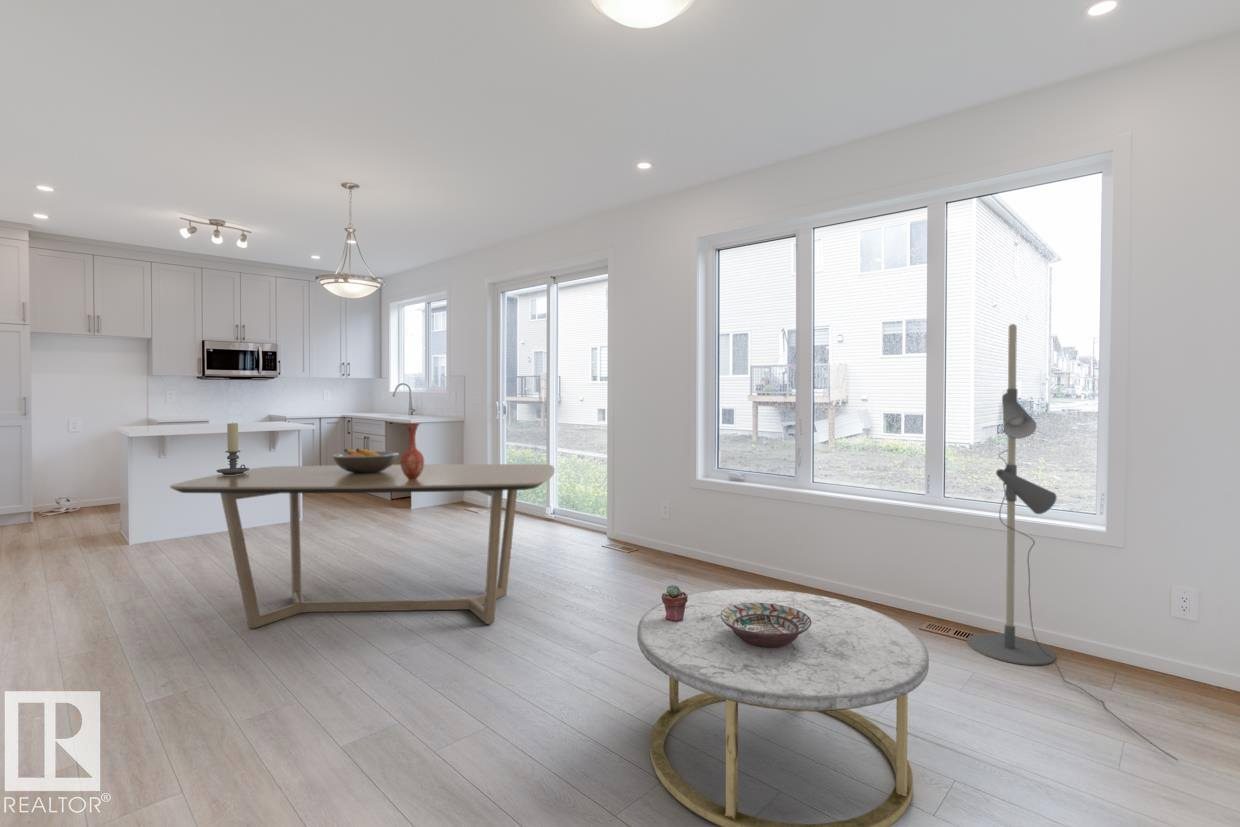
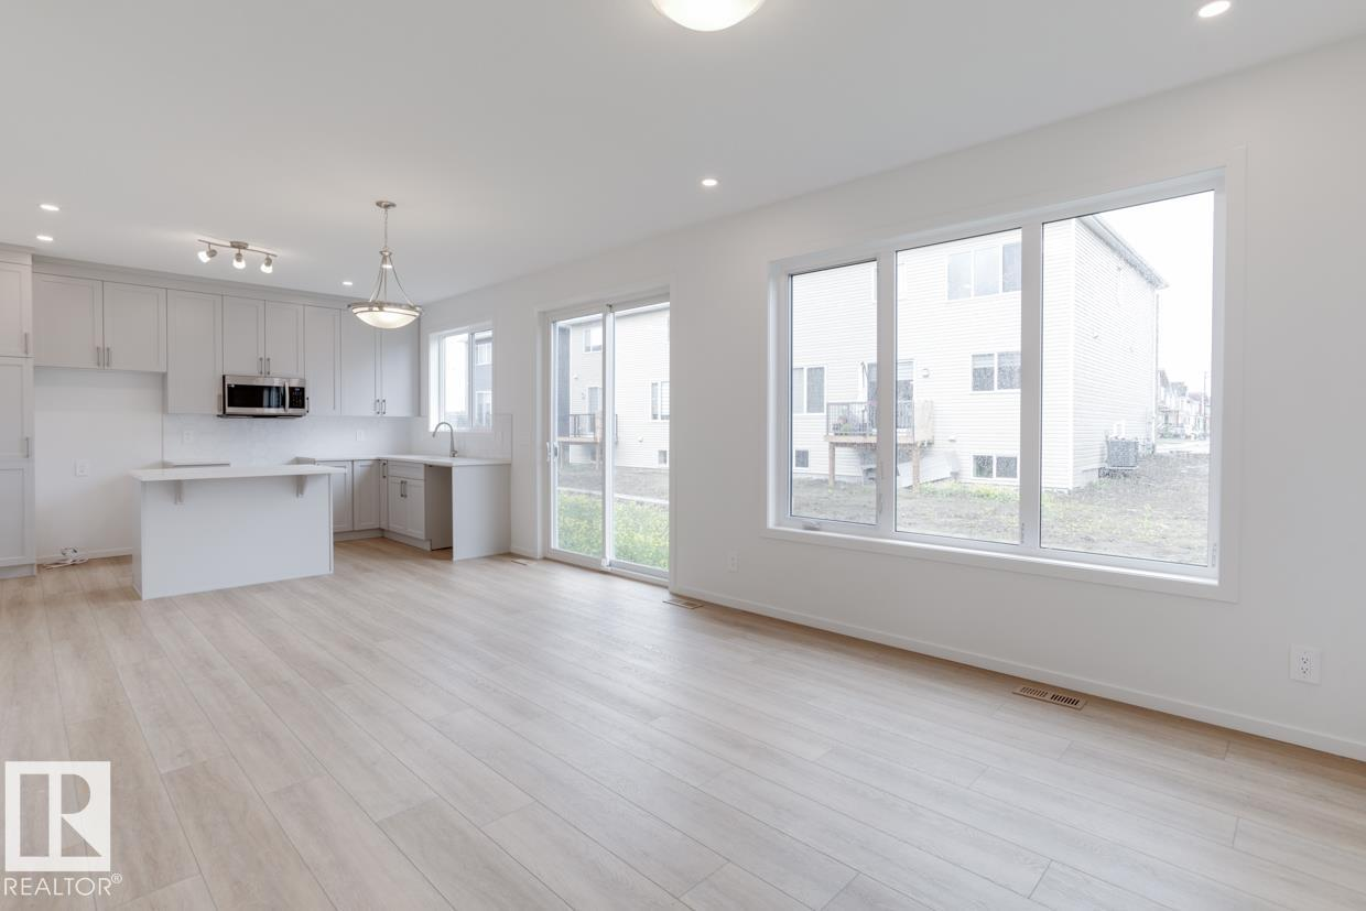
- potted succulent (674, 601)
- vase (412, 451)
- dining table (386, 492)
- floor lamp (1056, 497)
- coffee table (774, 692)
- decorative bowl (765, 627)
- fruit bowl (366, 460)
- candle holder (234, 447)
